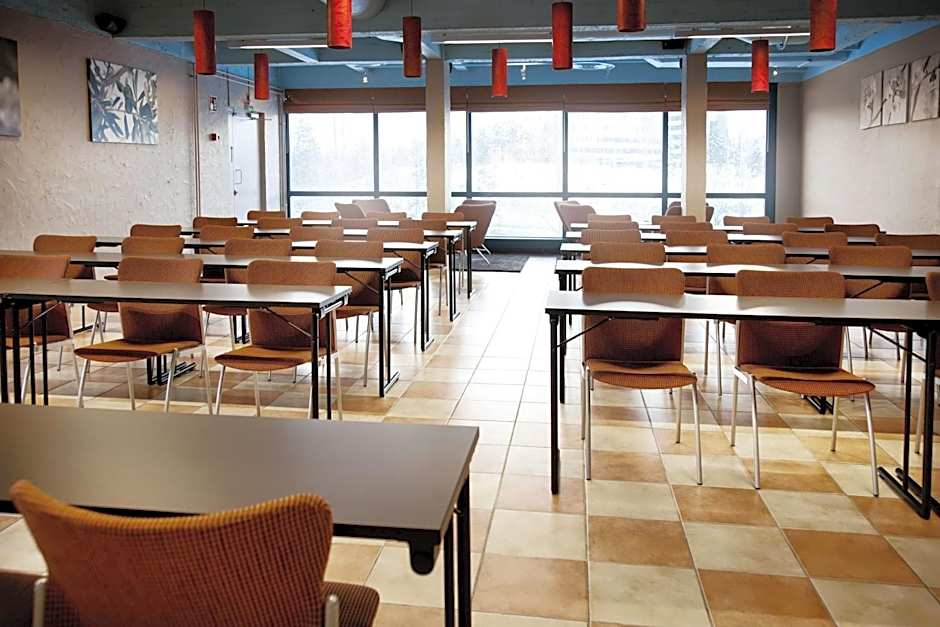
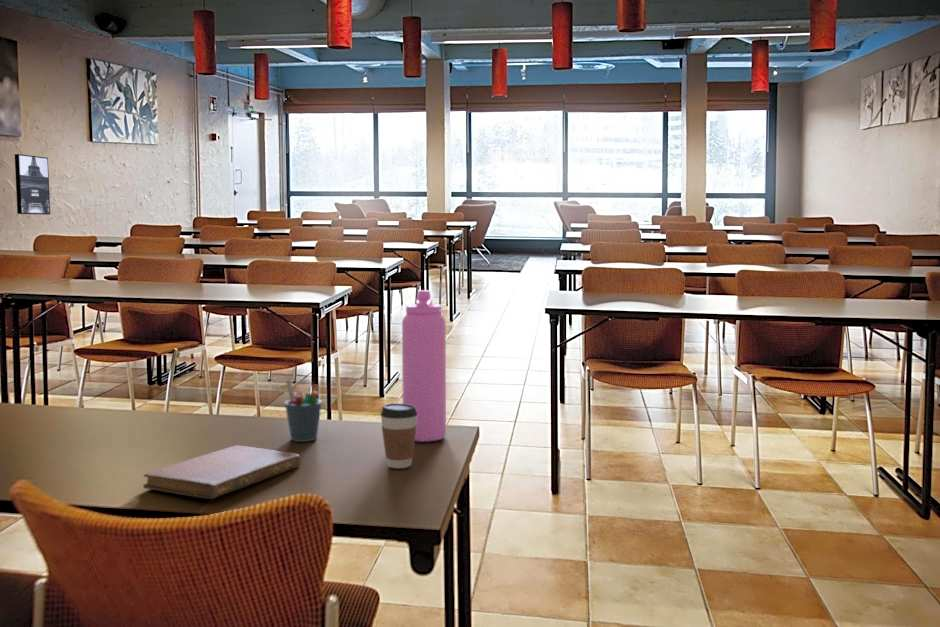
+ pen holder (303, 410)
+ notebook (225, 470)
+ wall art (33, 185)
+ coffee cup (399, 435)
+ water bottle (424, 364)
